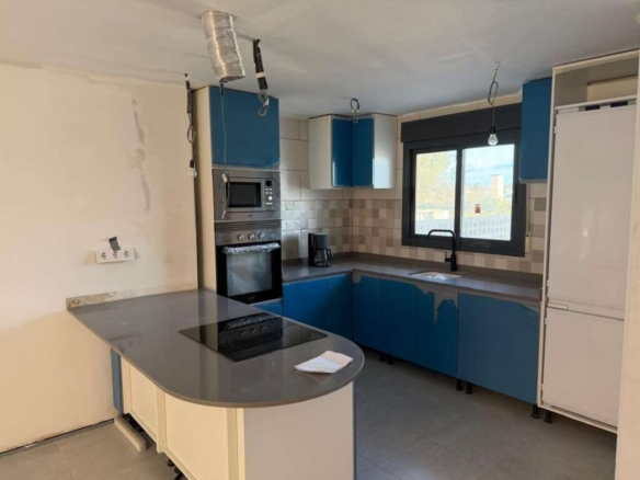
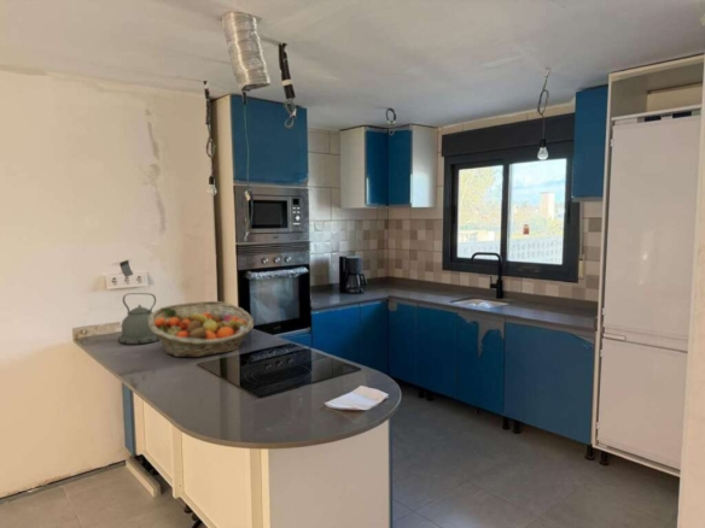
+ kettle (142, 316)
+ fruit basket (202, 327)
